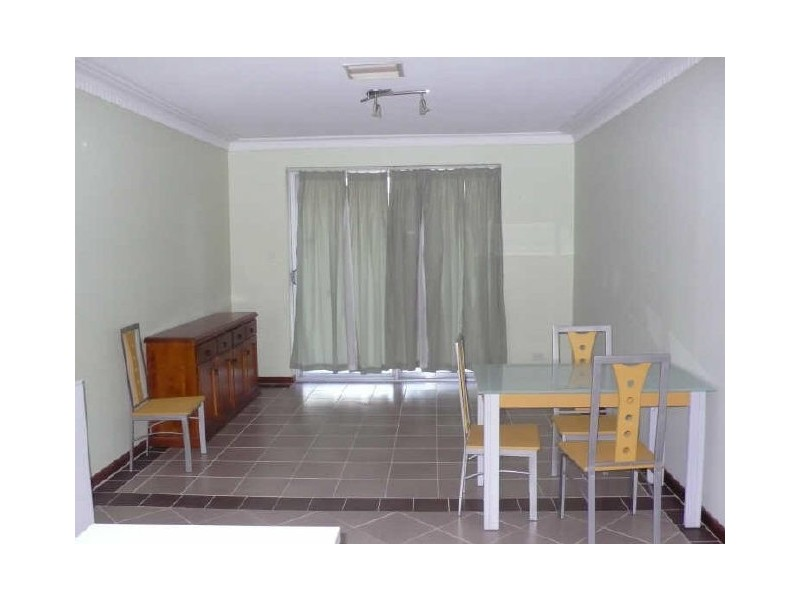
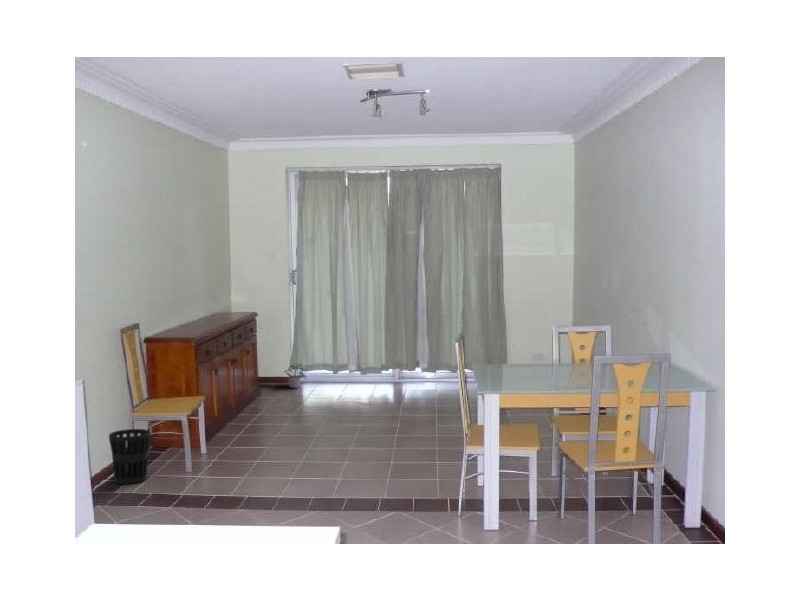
+ potted plant (297, 375)
+ wastebasket (130, 456)
